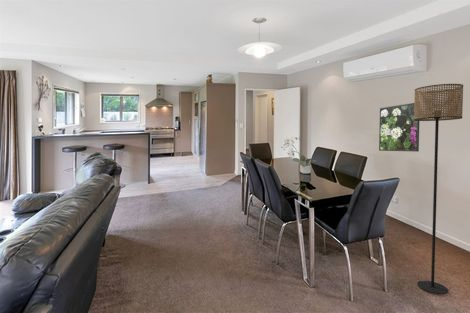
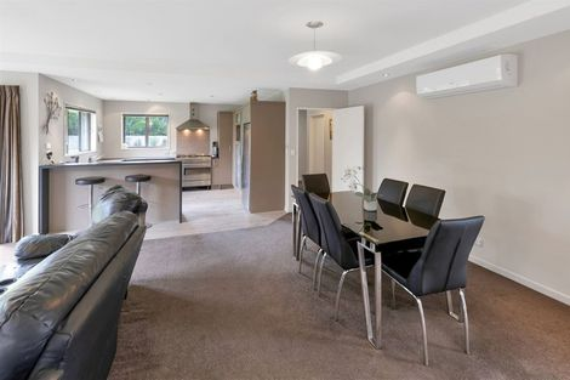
- floor lamp (435, 189)
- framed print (397, 128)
